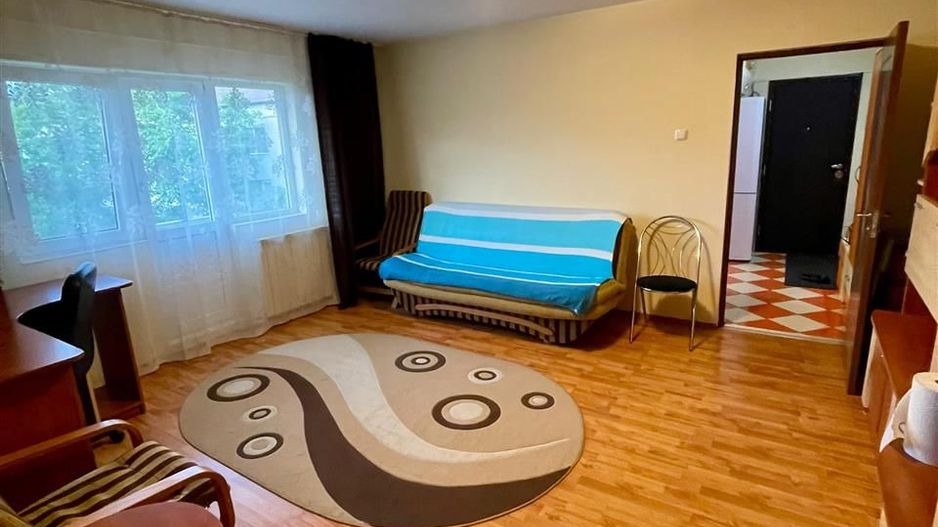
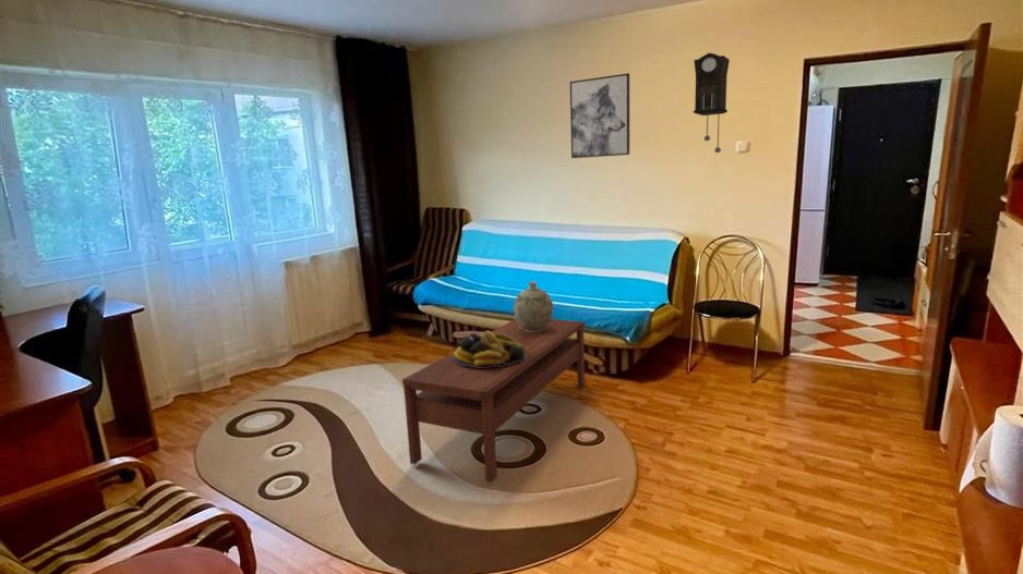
+ fruit bowl (489, 344)
+ pendulum clock (710, 105)
+ wall art (599, 118)
+ decorative vase (533, 306)
+ coffee table (507, 383)
